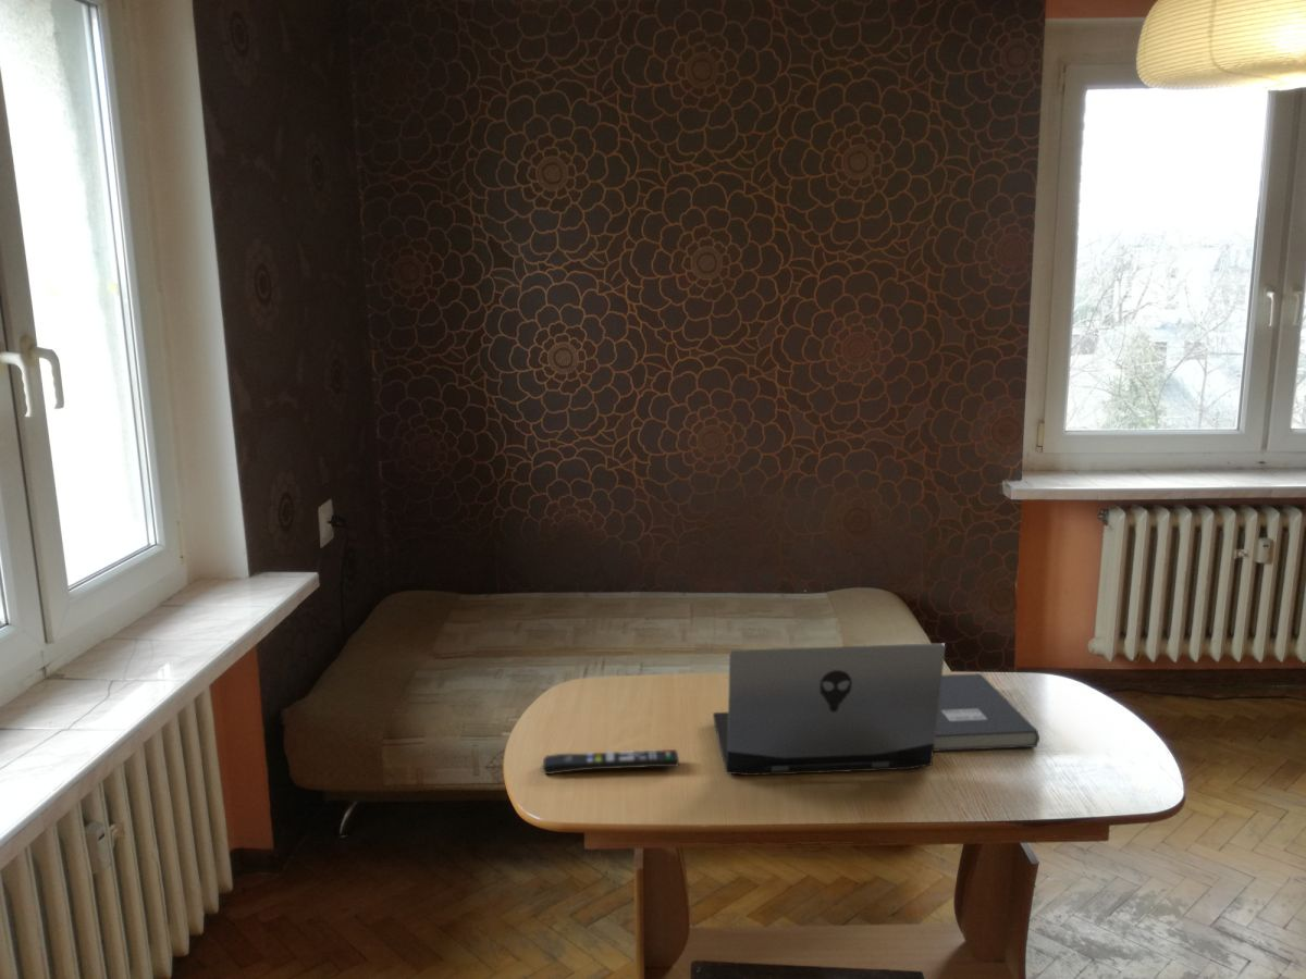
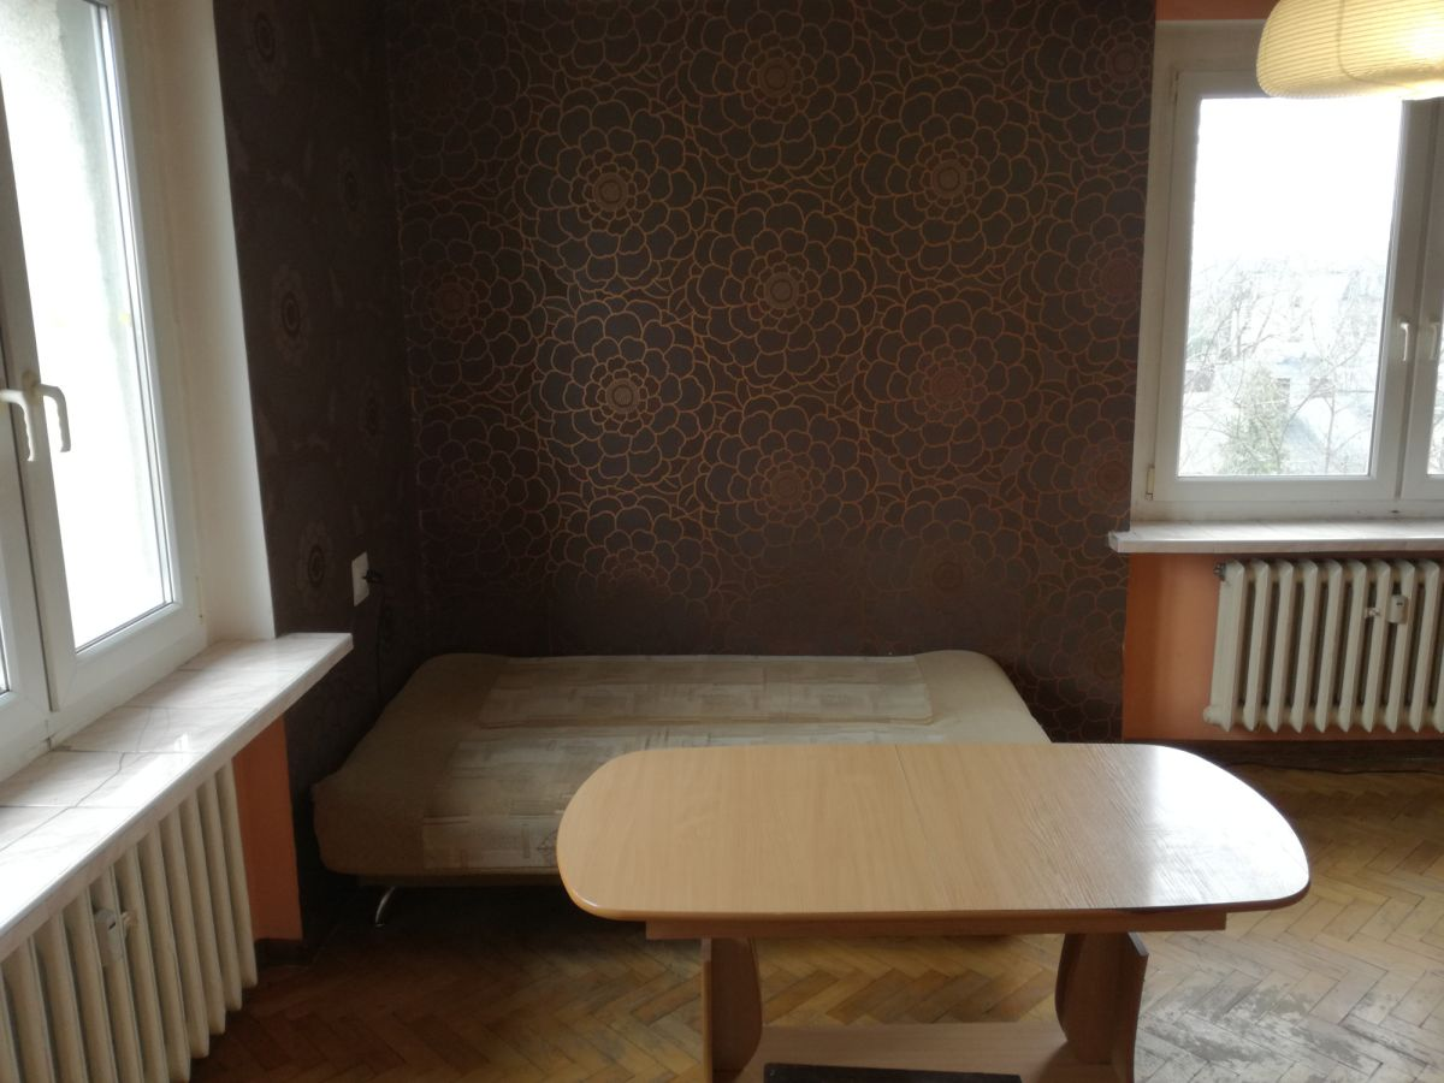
- book (956, 709)
- laptop (820, 685)
- remote control (611, 760)
